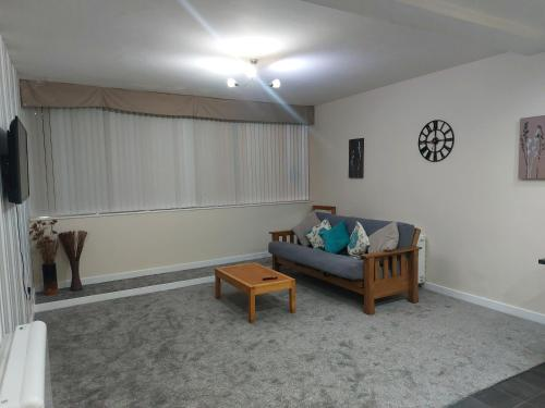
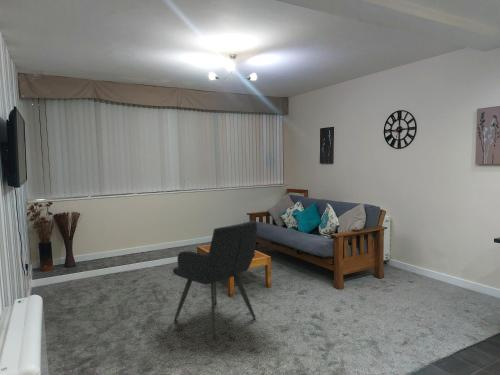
+ armchair (216, 271)
